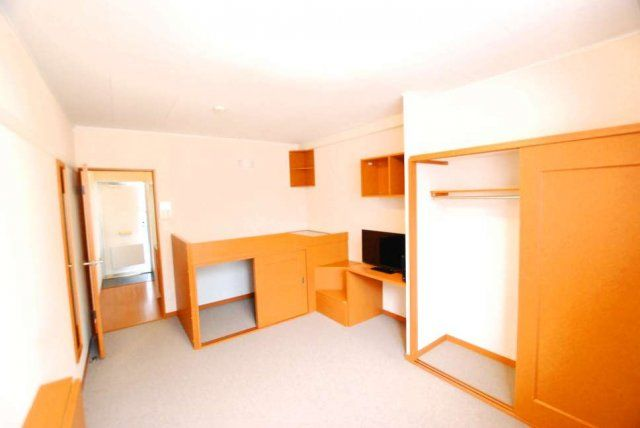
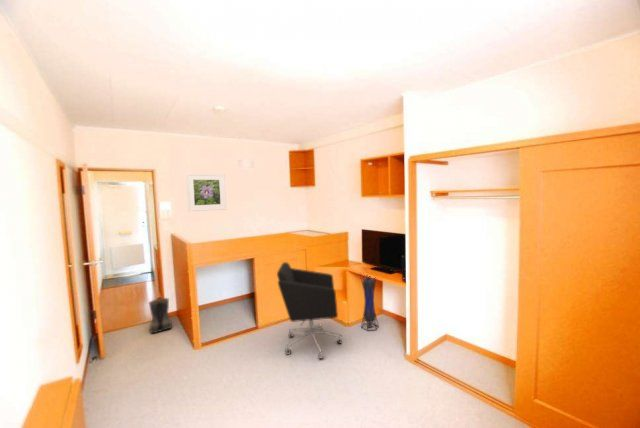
+ lantern (369, 300)
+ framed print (207, 192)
+ boots (159, 314)
+ office chair (311, 305)
